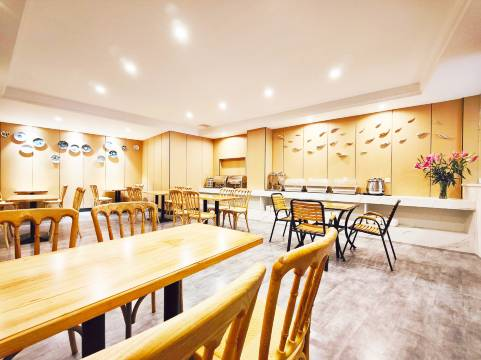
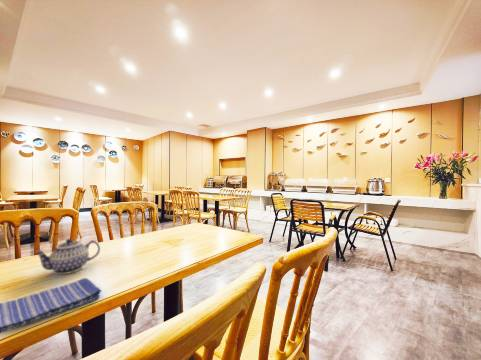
+ teapot (69, 254)
+ dish towel (50, 299)
